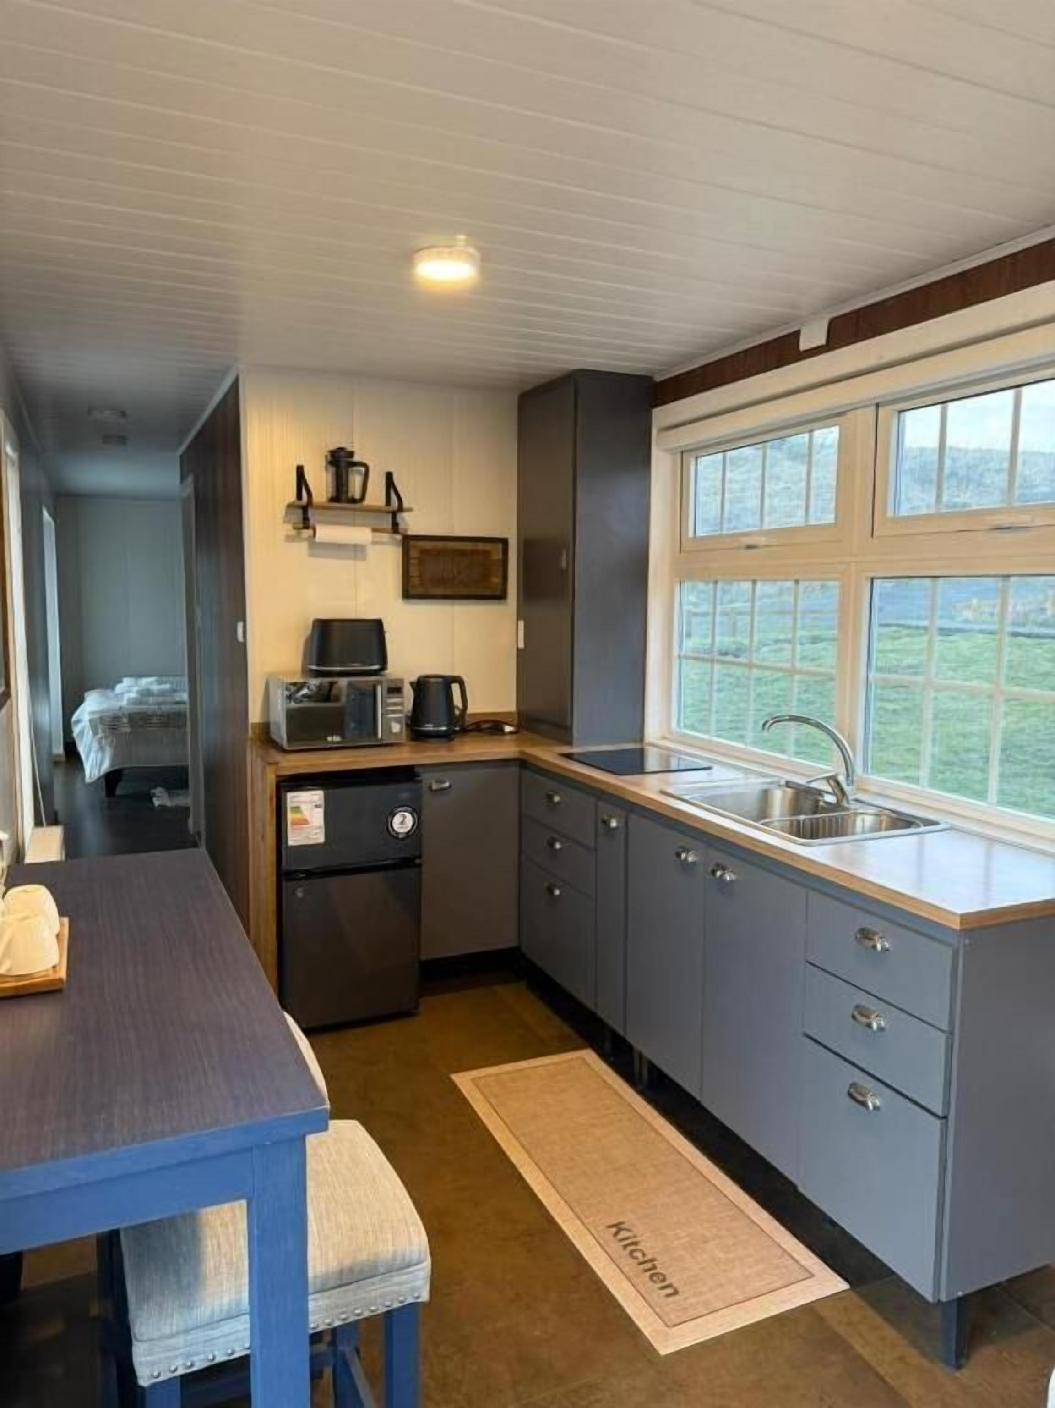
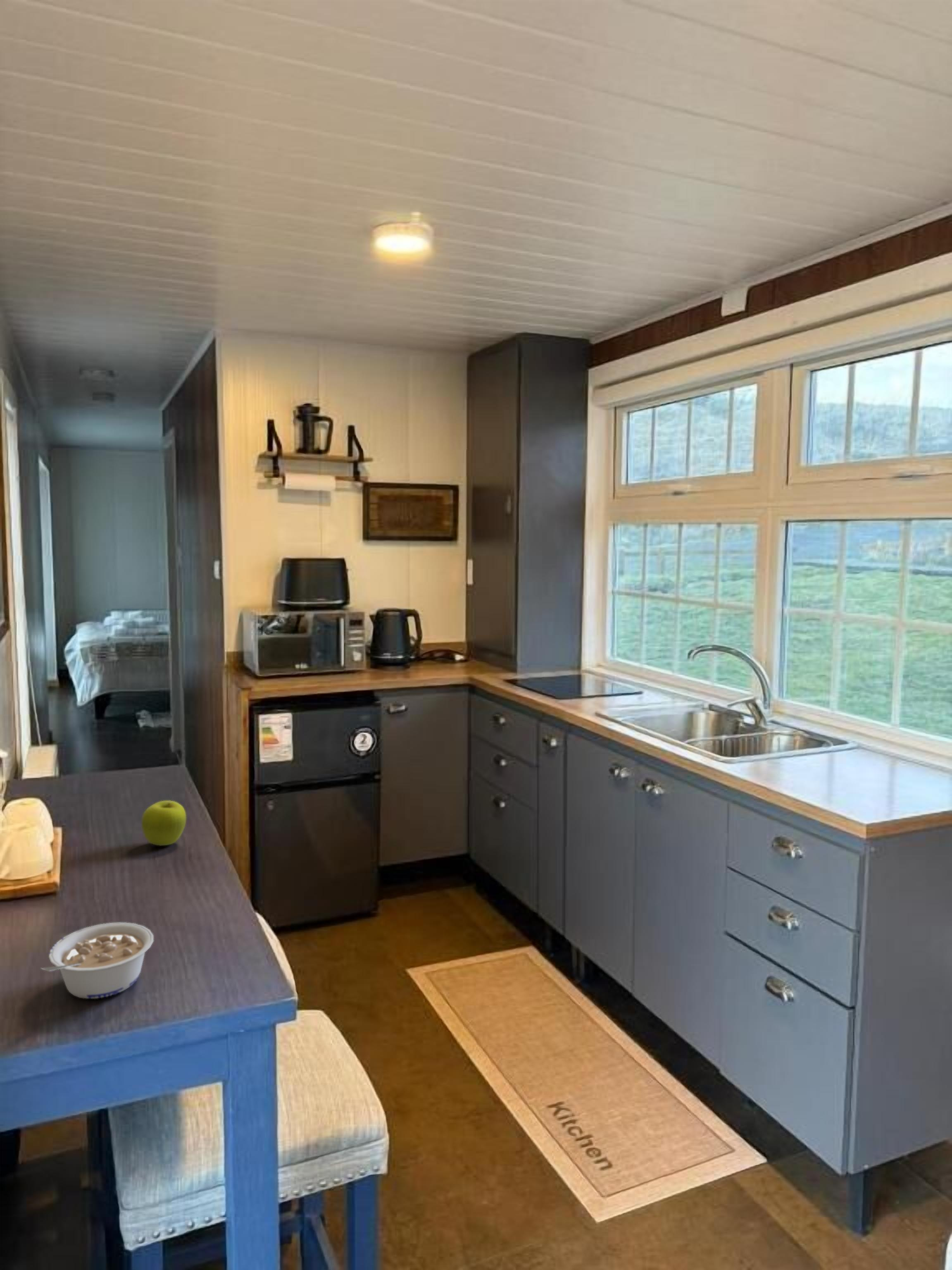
+ legume (102, 961)
+ fruit (164, 823)
